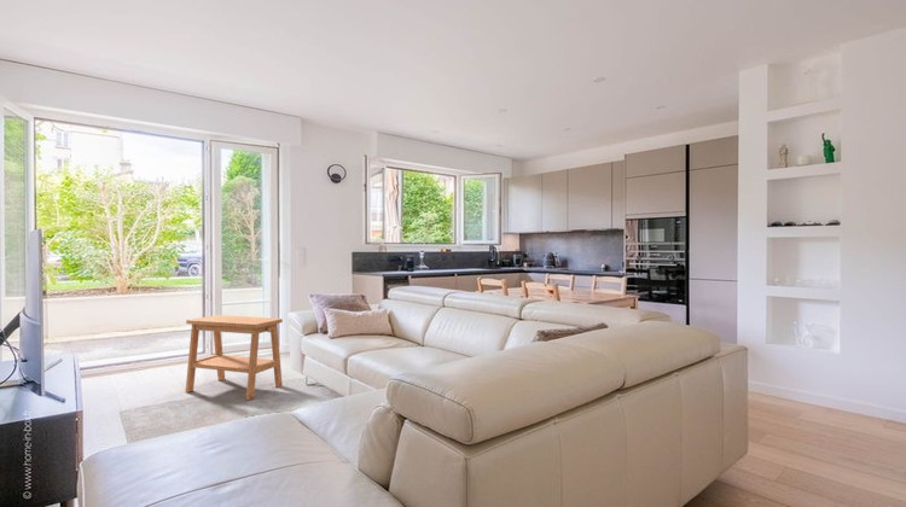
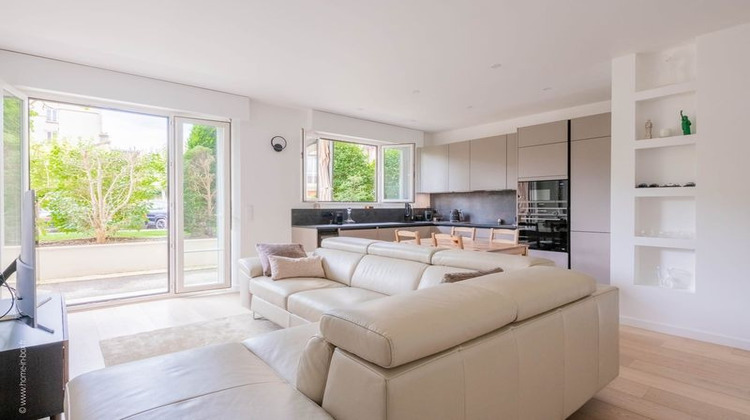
- side table (234, 356)
